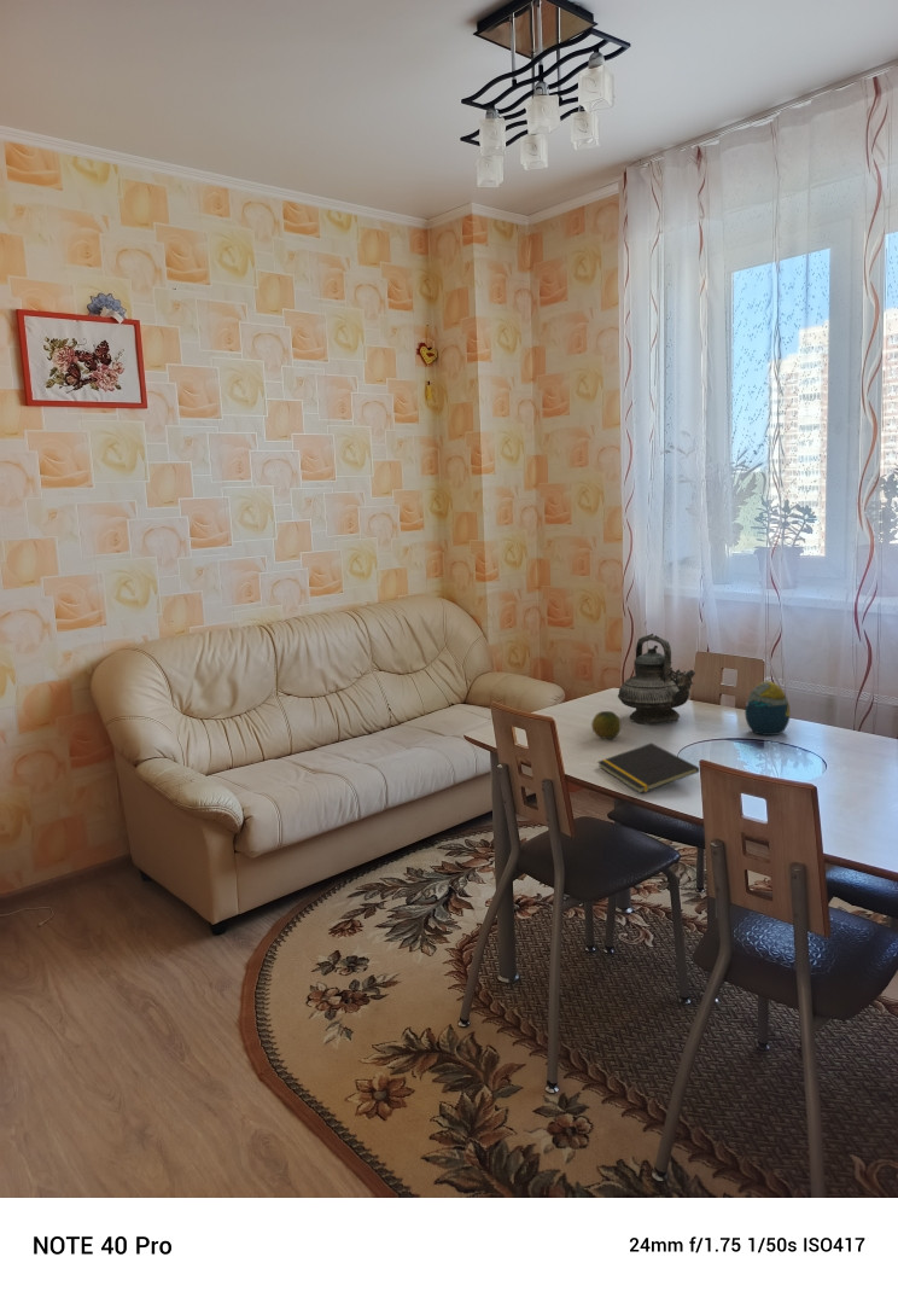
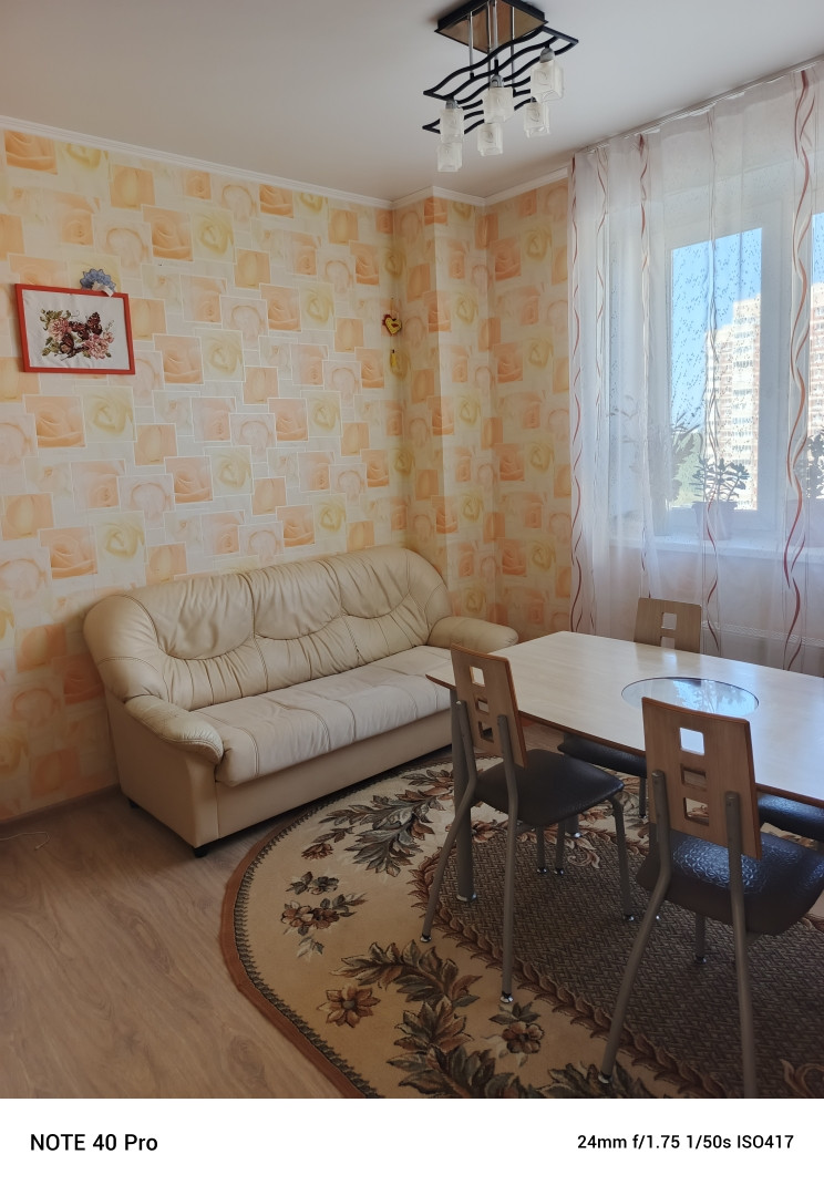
- fruit (606, 724)
- teapot (660, 679)
- notepad (646, 767)
- decorative egg (766, 706)
